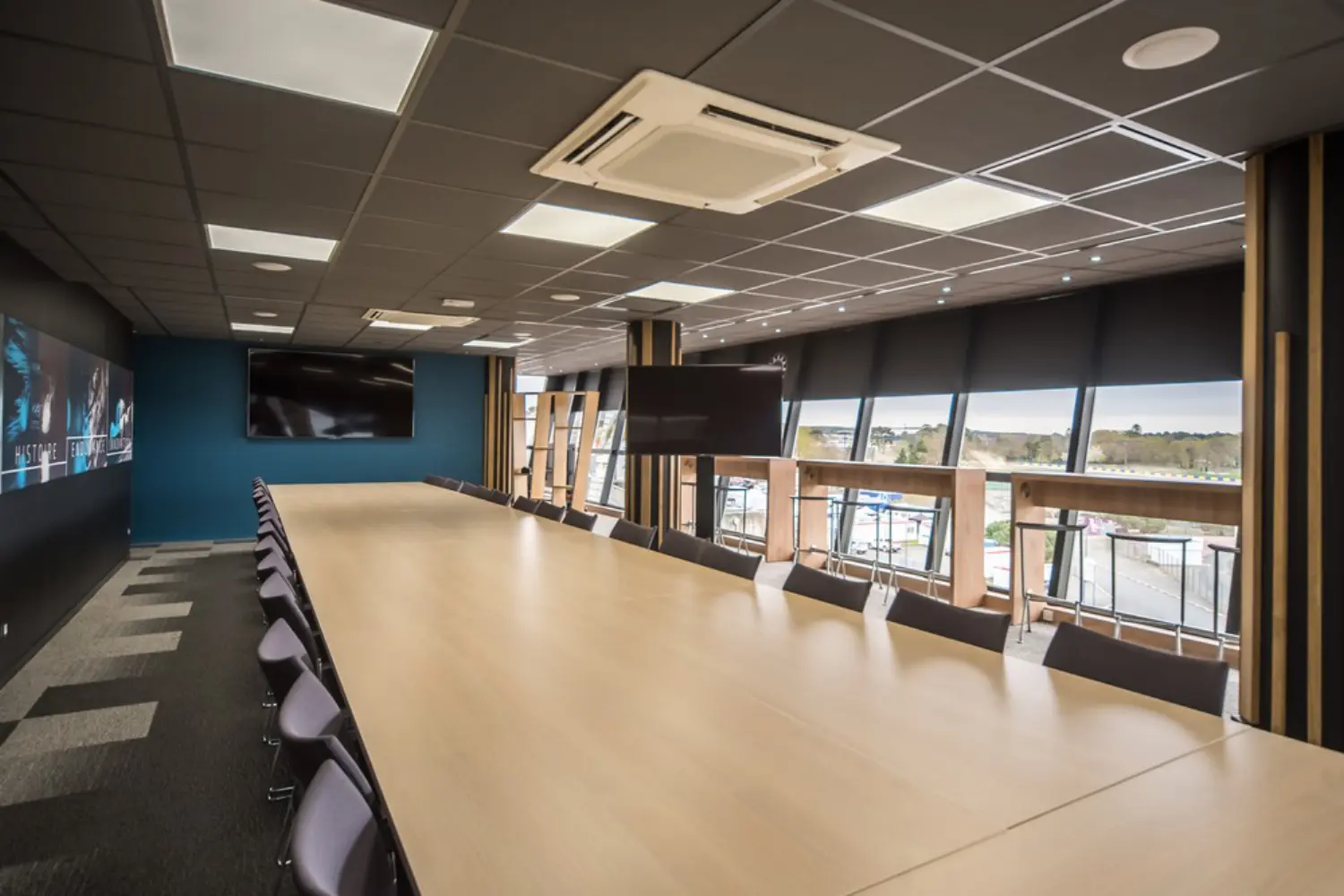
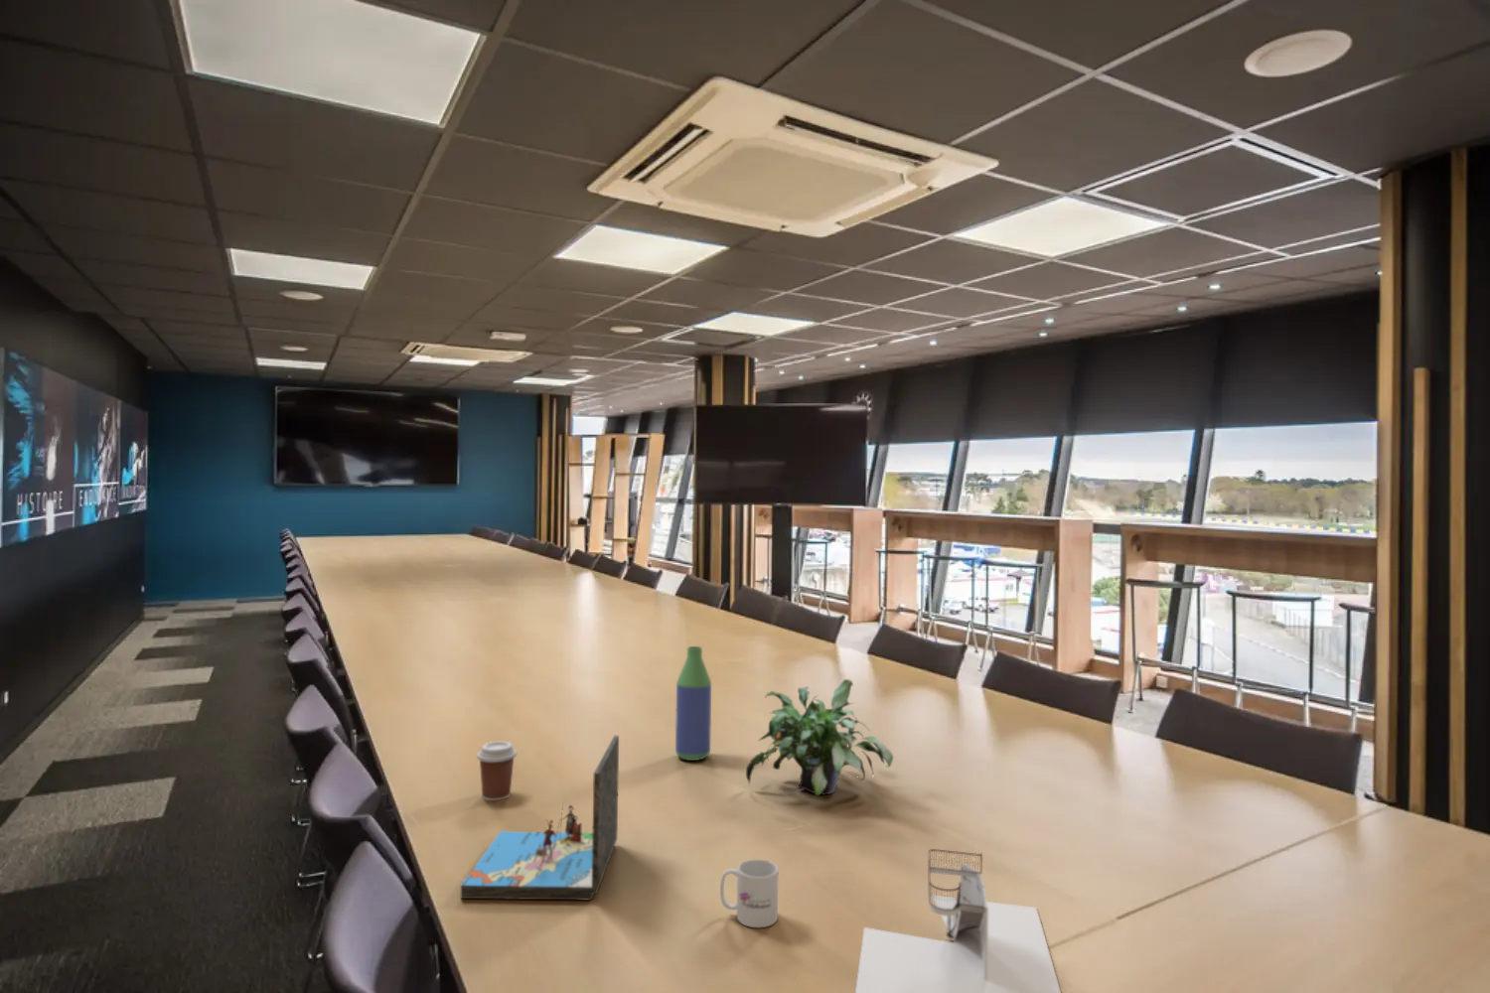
+ potted plant (826, 736)
+ architectural model (956, 905)
+ coffee cup (496, 770)
+ mug (748, 891)
+ book (547, 819)
+ bottle (693, 702)
